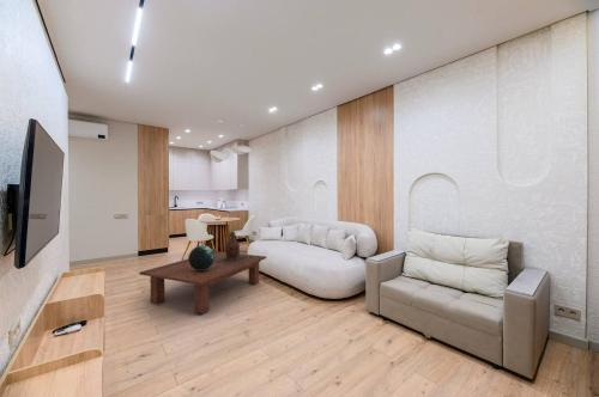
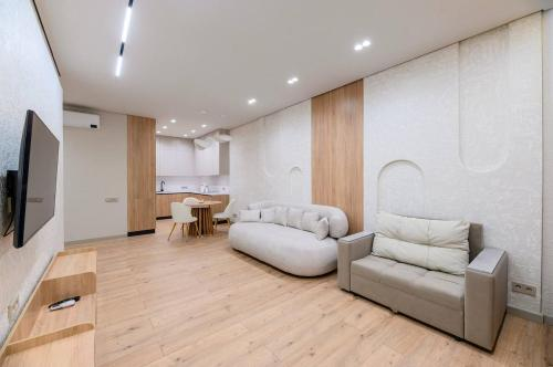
- lantern (232, 244)
- decorative globe (201, 257)
- coffee table (210, 277)
